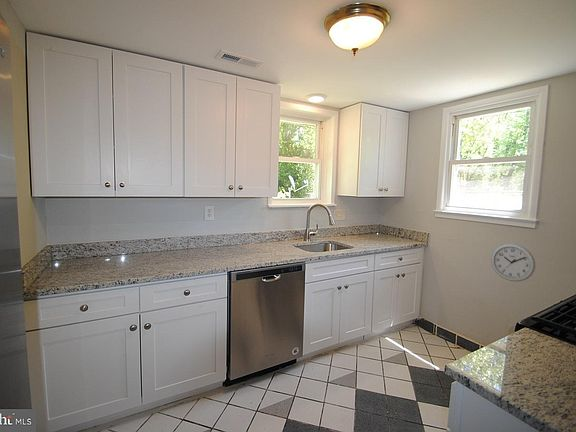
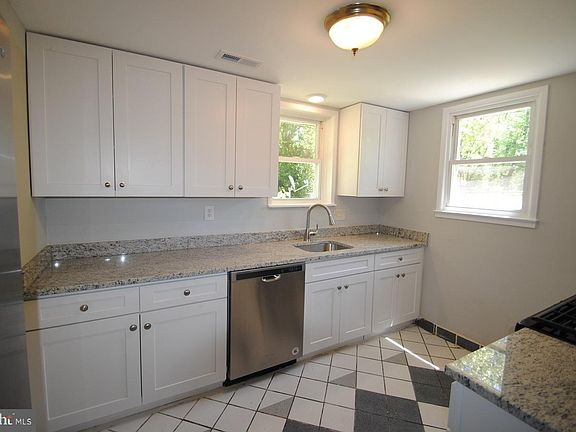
- wall clock (511, 262)
